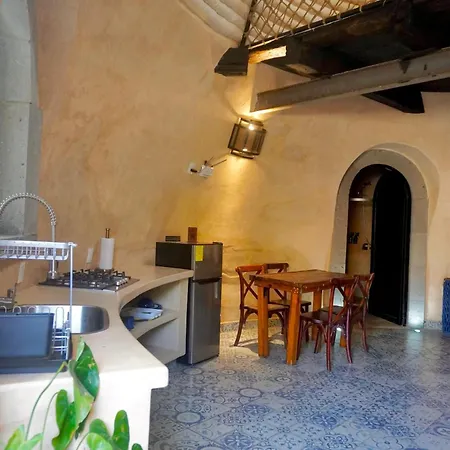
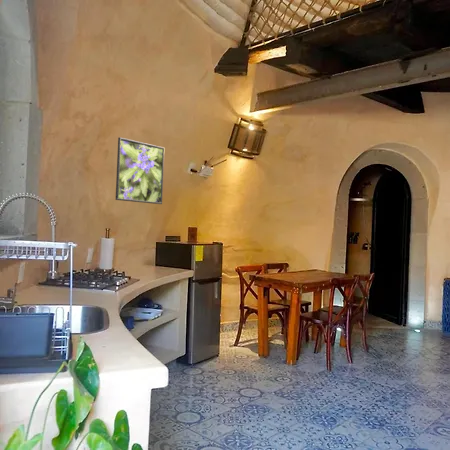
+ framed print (141, 172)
